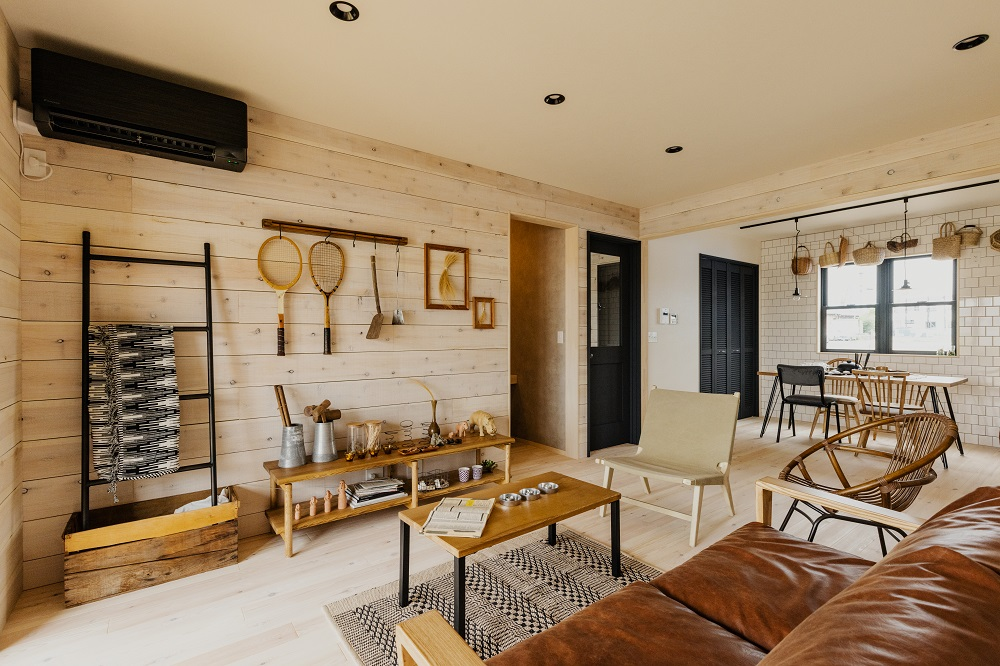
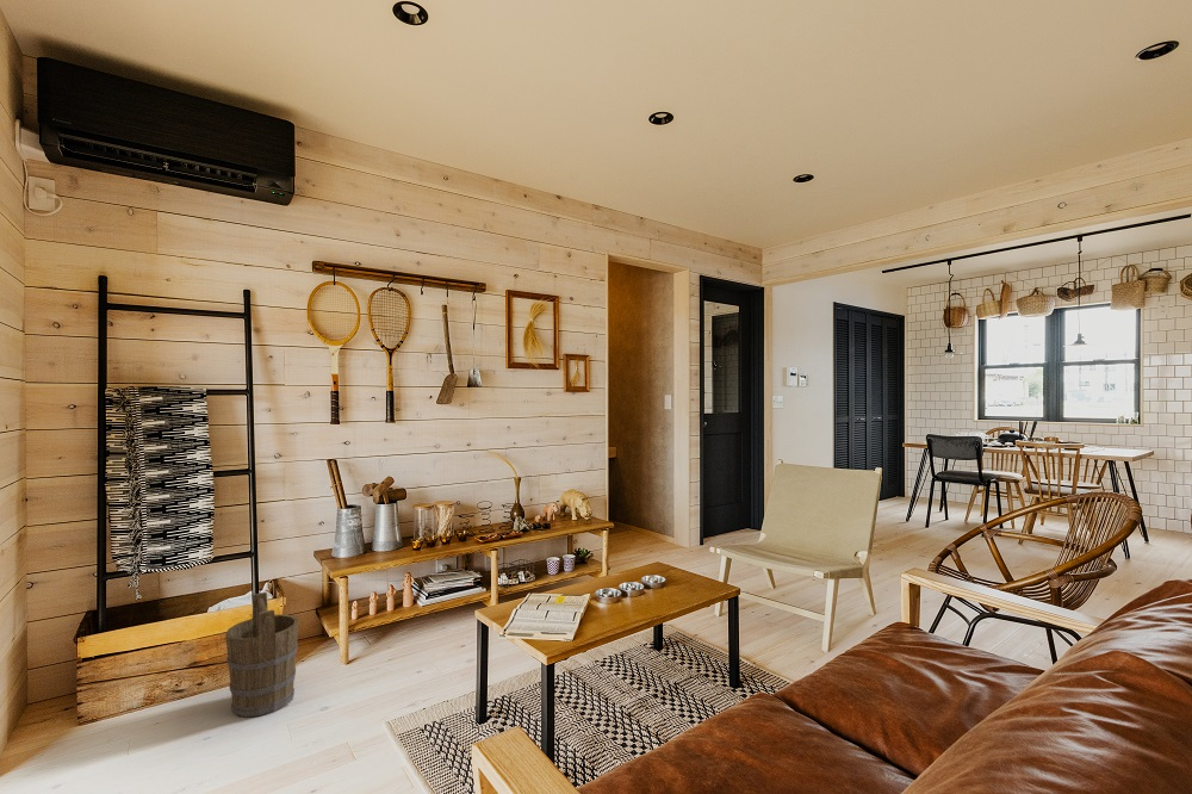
+ bucket (263, 651)
